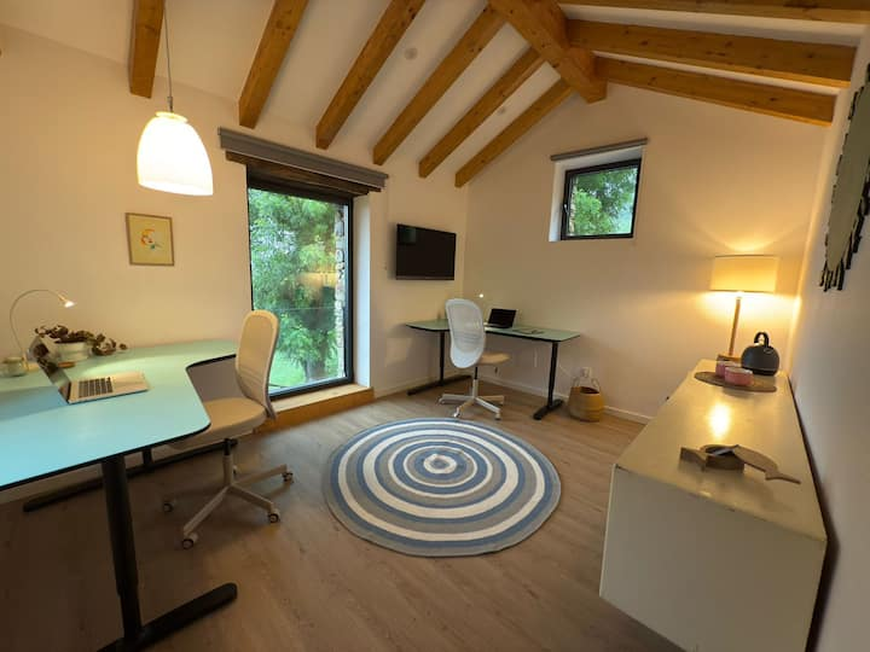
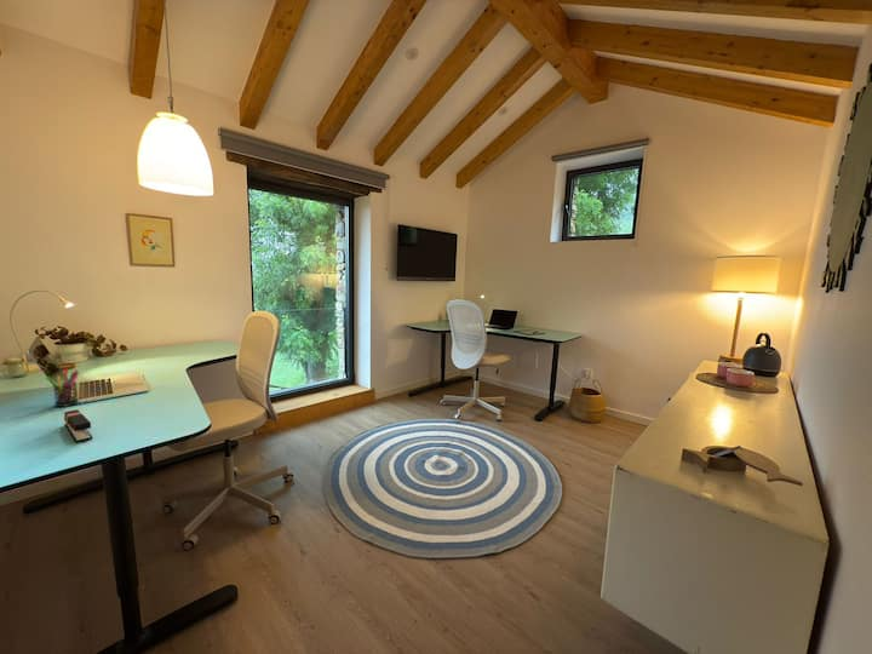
+ stapler (76, 423)
+ pen holder (62, 386)
